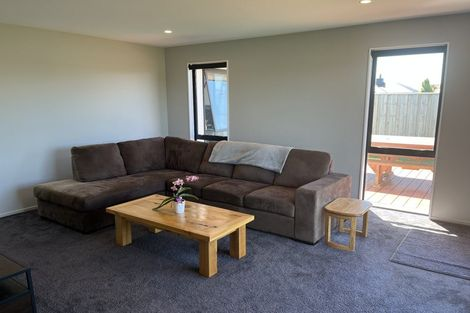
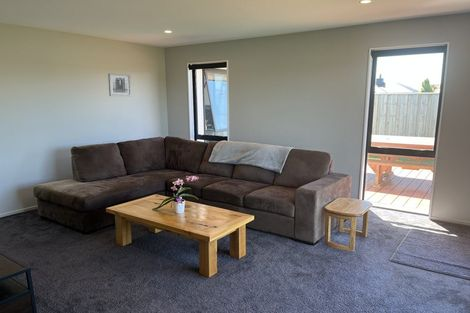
+ wall art (120, 85)
